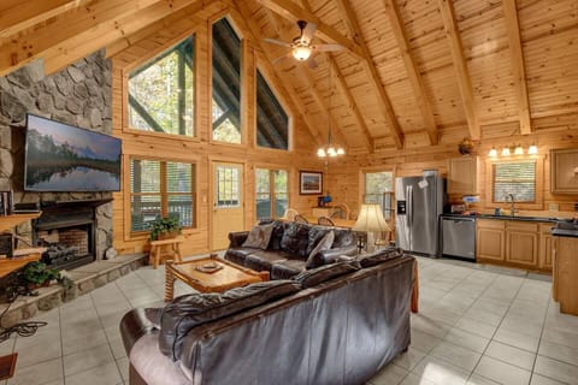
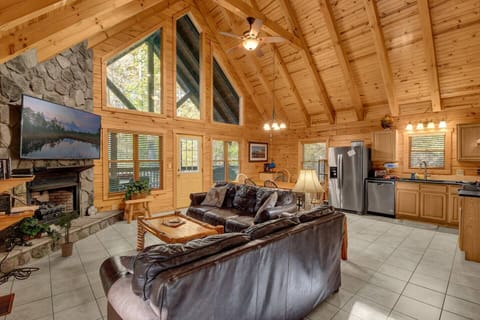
+ potted plant (65, 233)
